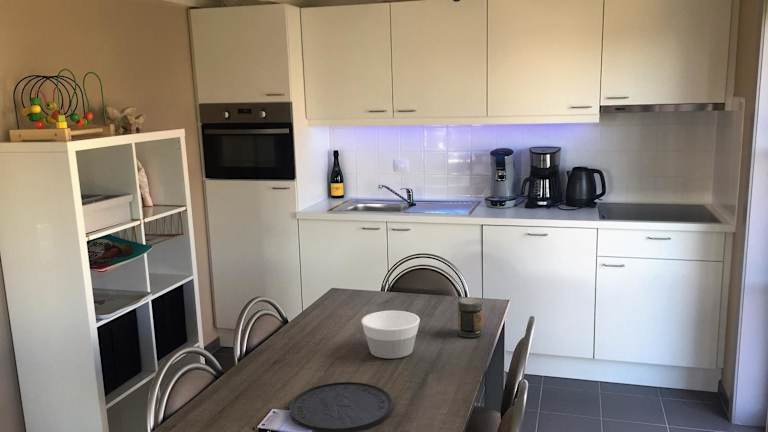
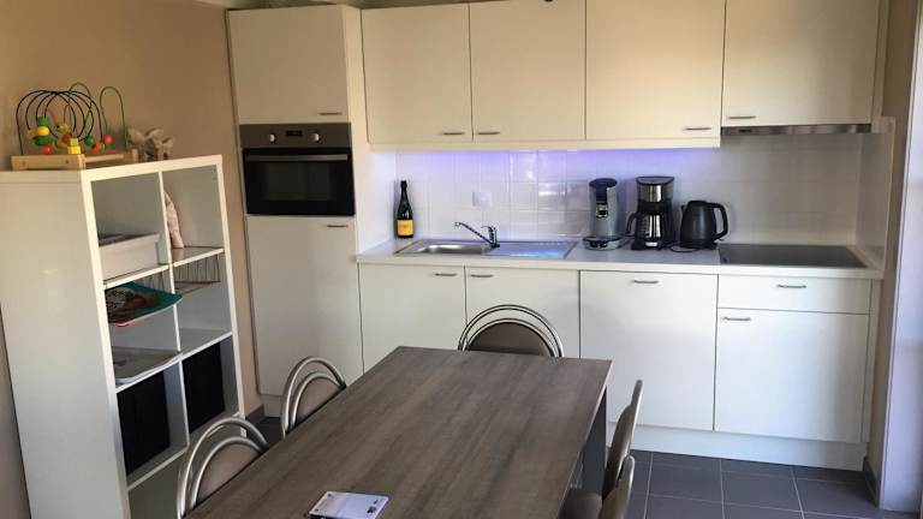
- plate (341, 405)
- jar (470, 317)
- bowl (391, 335)
